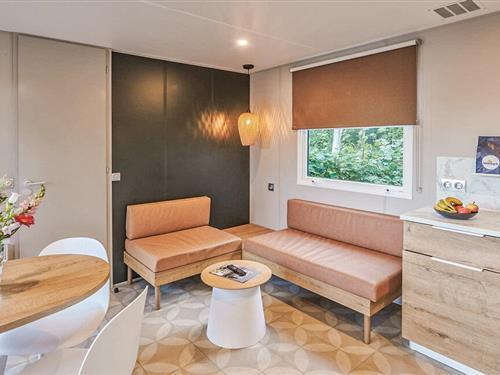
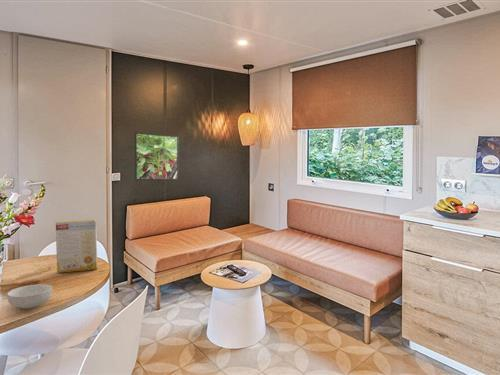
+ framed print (157, 157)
+ cereal box (77, 245)
+ cereal bowl (30, 297)
